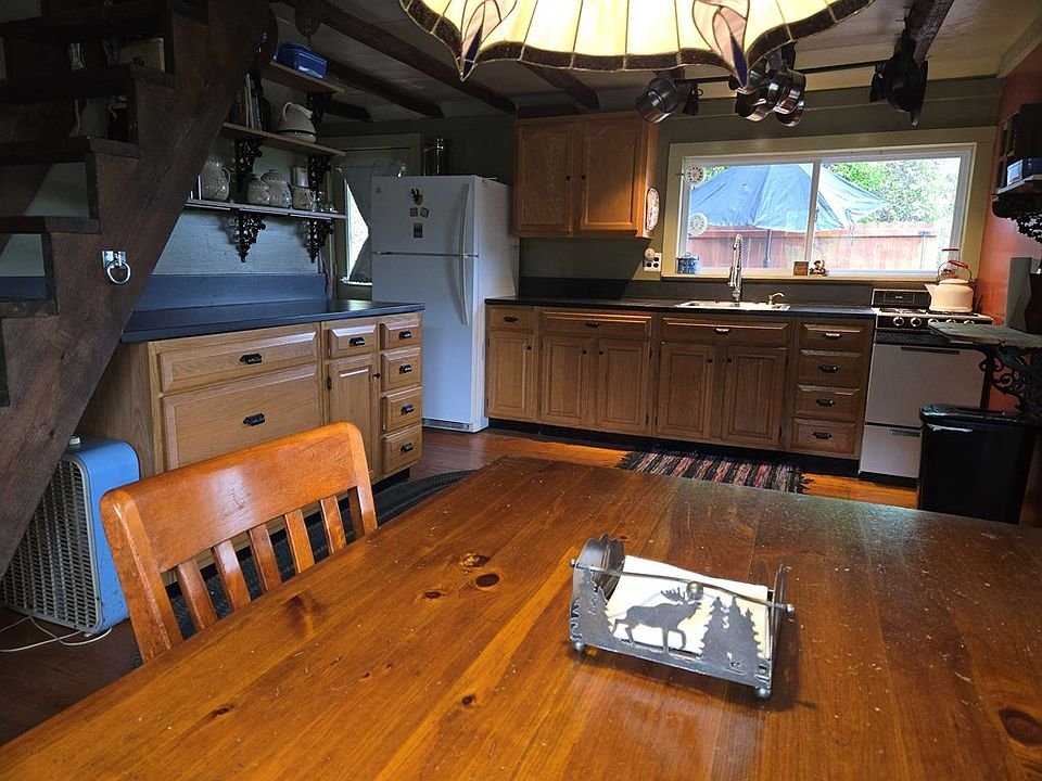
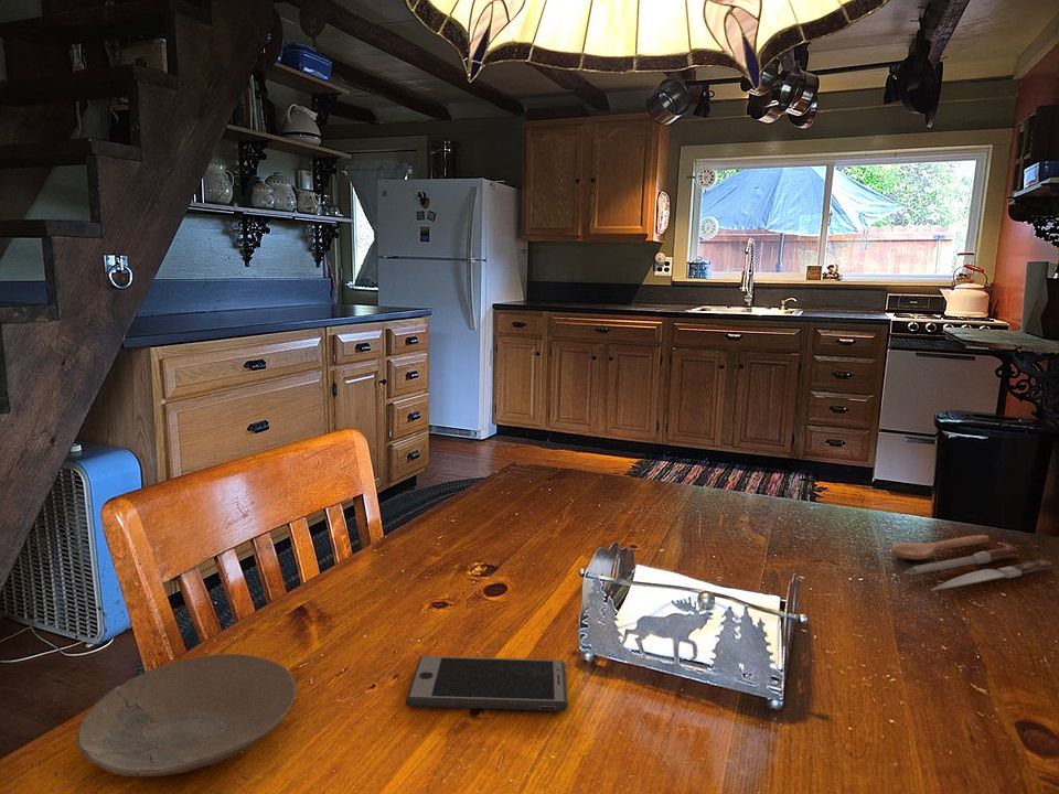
+ plate (193, 718)
+ spoon (955, 559)
+ smartphone (489, 682)
